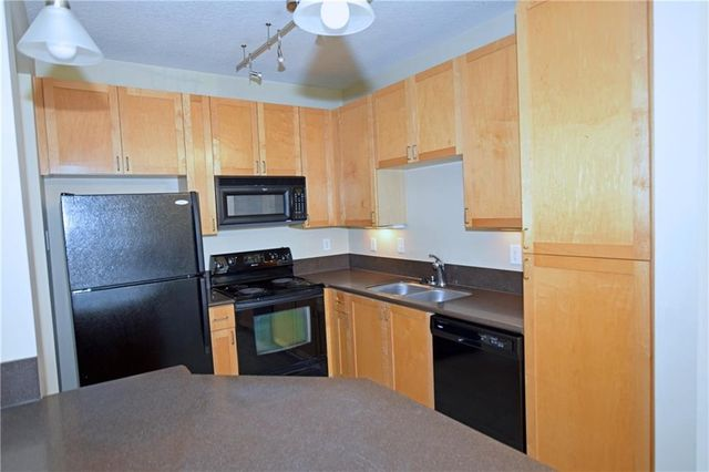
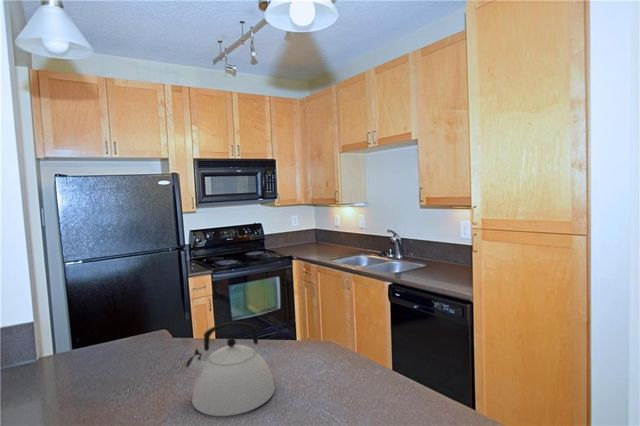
+ kettle (230, 358)
